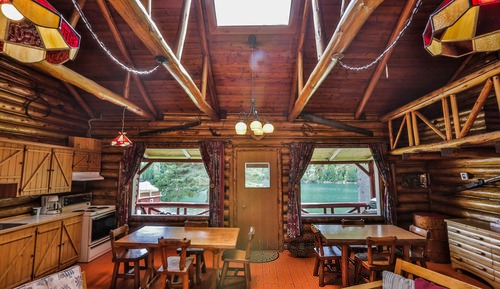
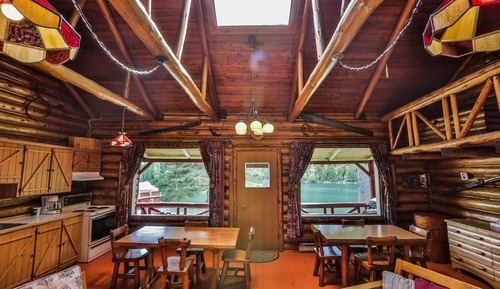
- basket (300, 248)
